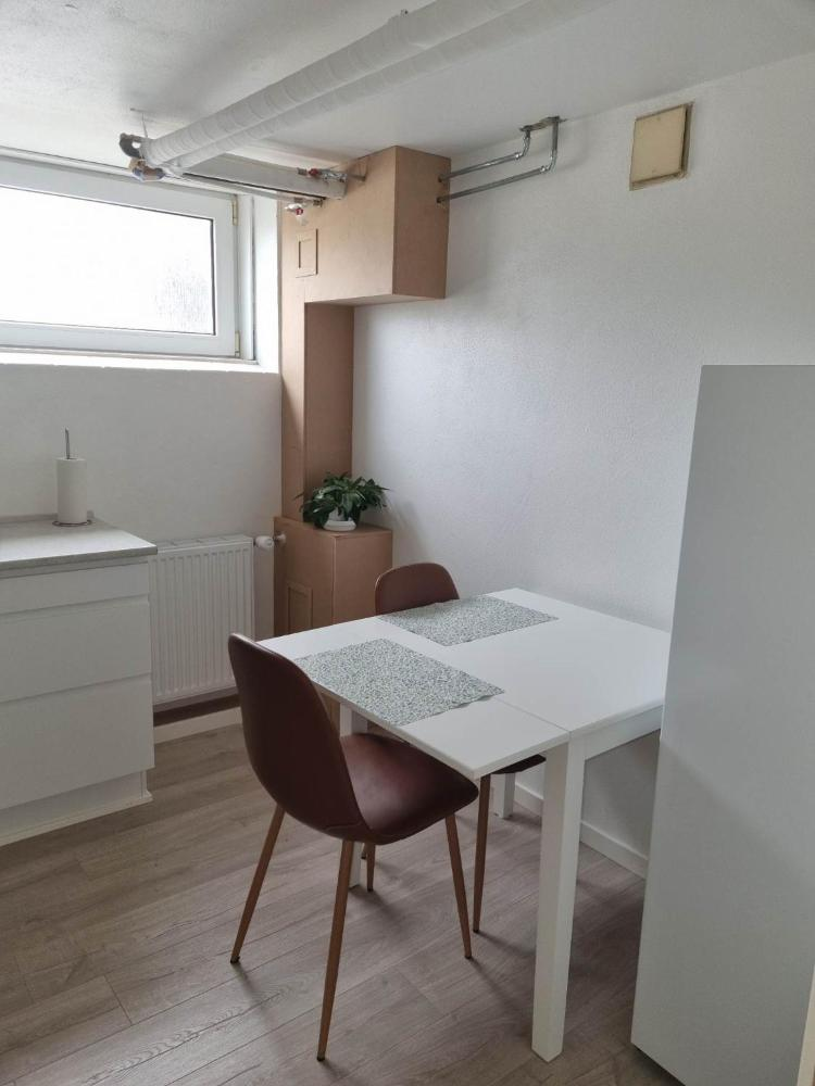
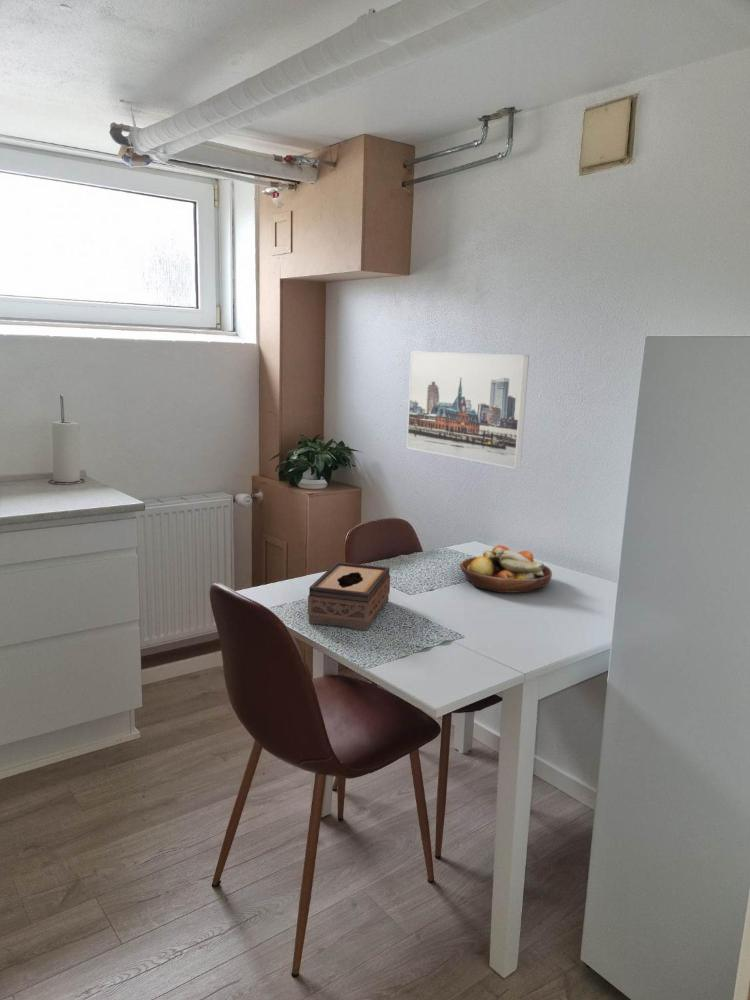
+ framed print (462, 406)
+ fruit bowl (506, 564)
+ tissue box (351, 594)
